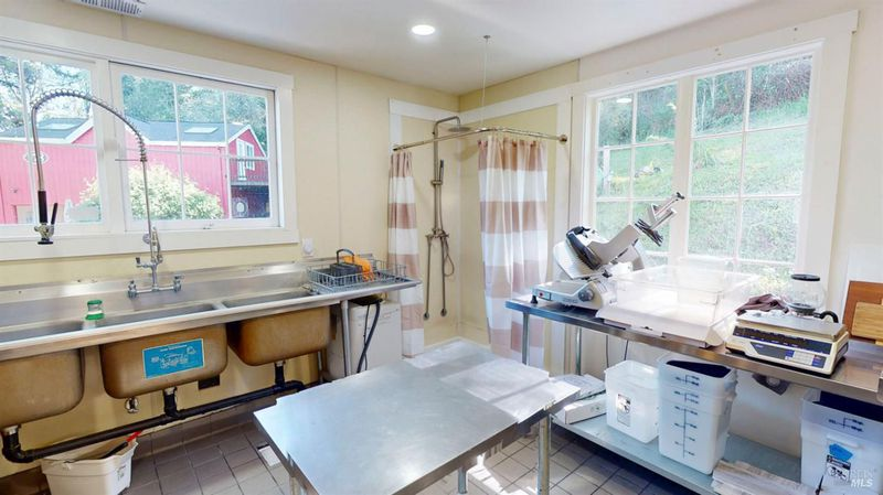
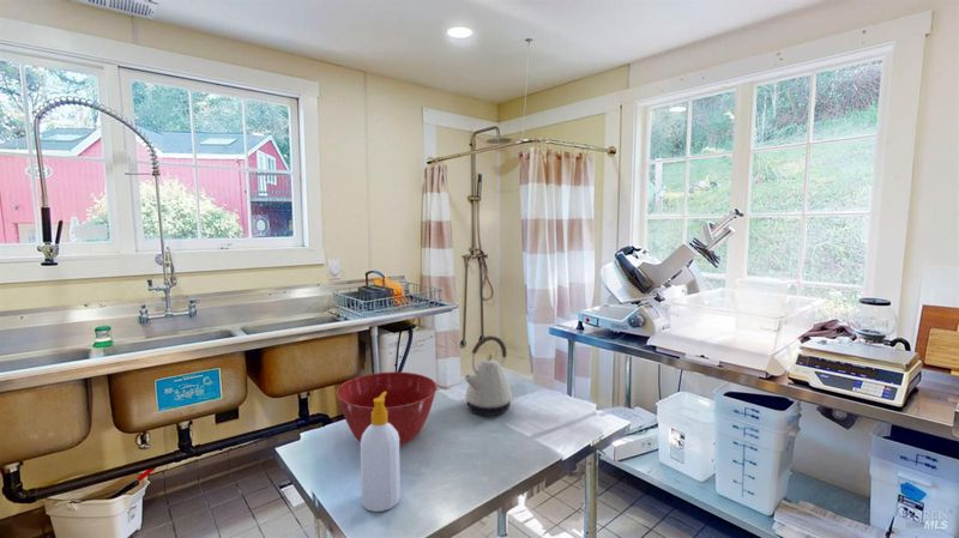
+ mixing bowl (388, 412)
+ soap bottle (380, 449)
+ kettle (487, 373)
